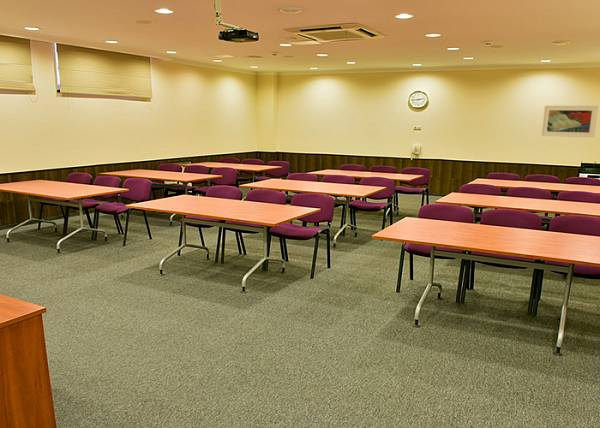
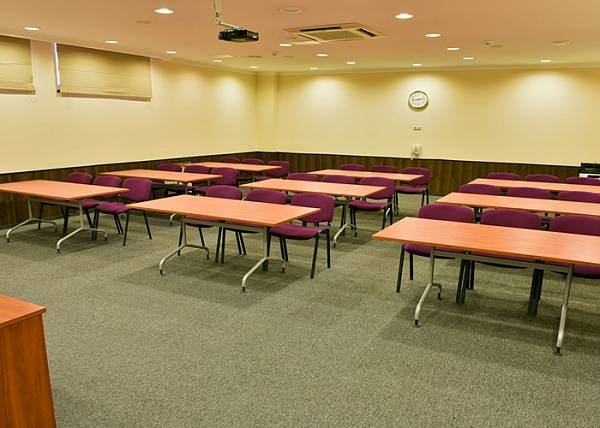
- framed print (568, 121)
